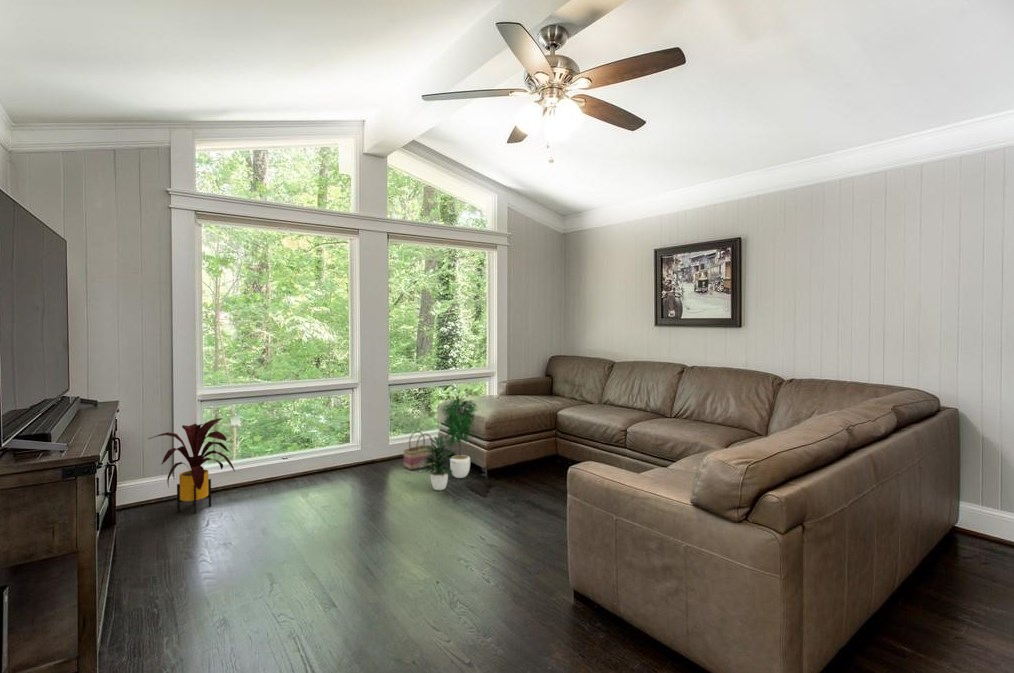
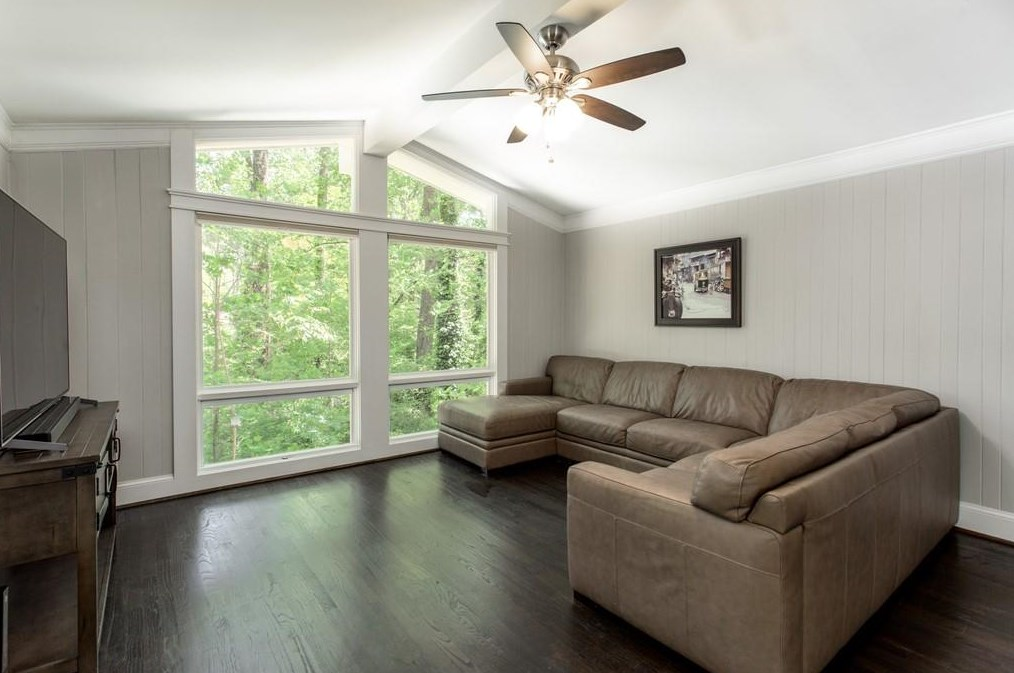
- house plant (192, 465)
- potted plant (449, 438)
- basket (420, 448)
